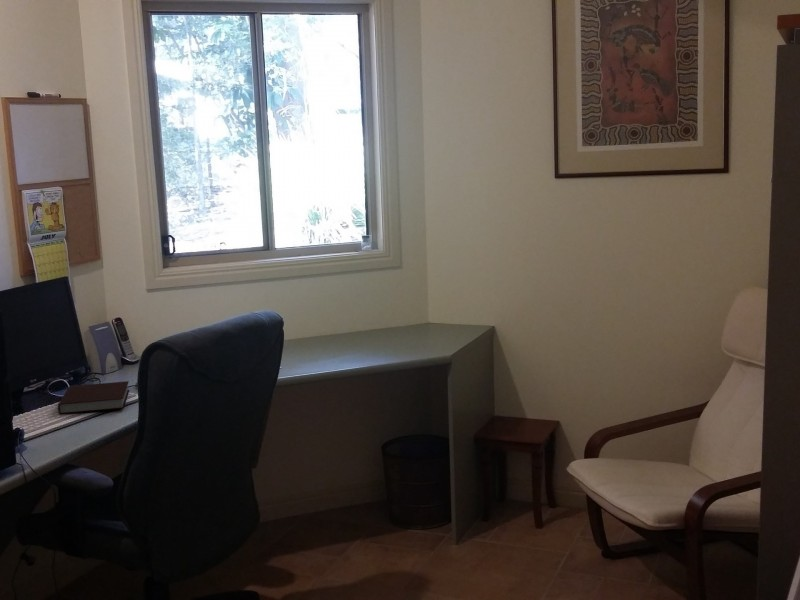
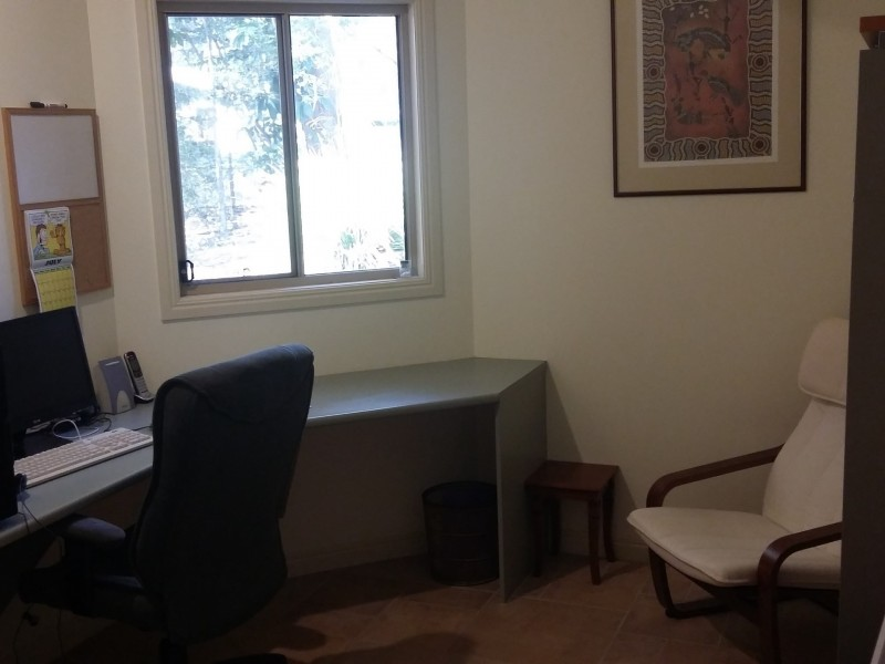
- notebook (95, 396)
